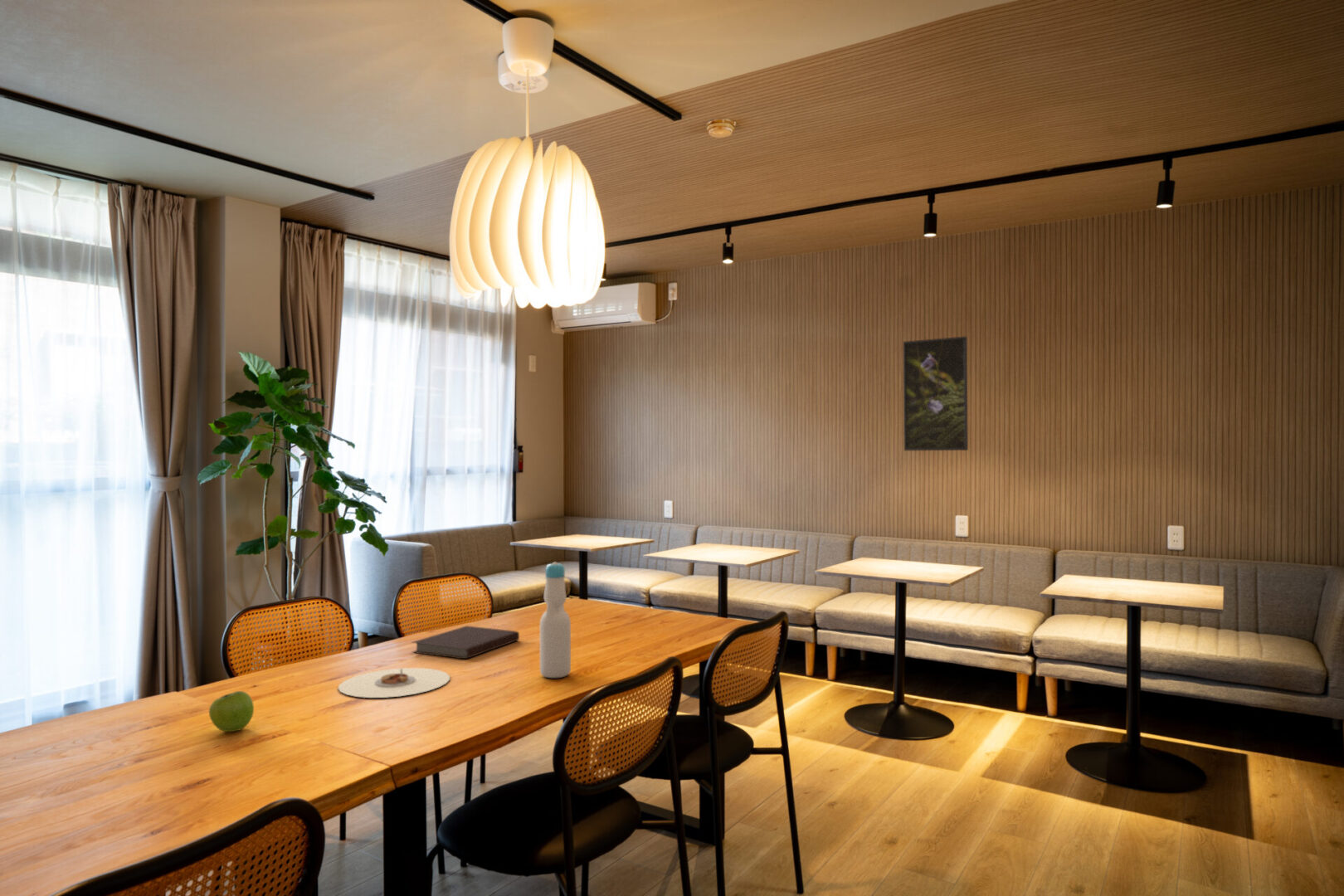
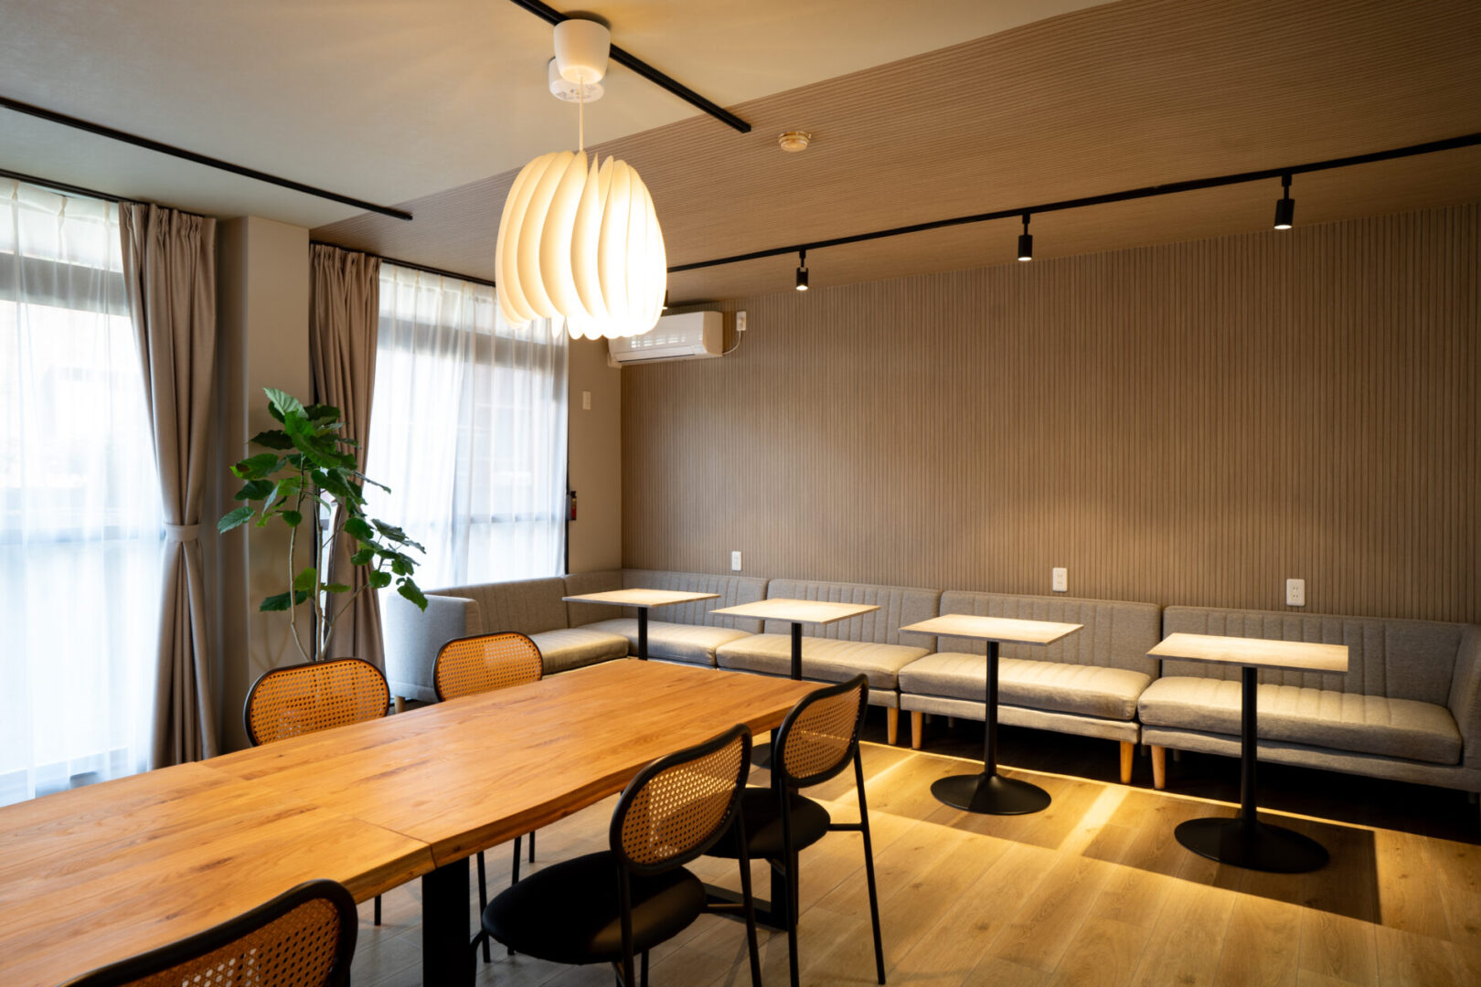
- fruit (231, 710)
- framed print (934, 394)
- bottle (555, 618)
- notebook (466, 641)
- plate (395, 677)
